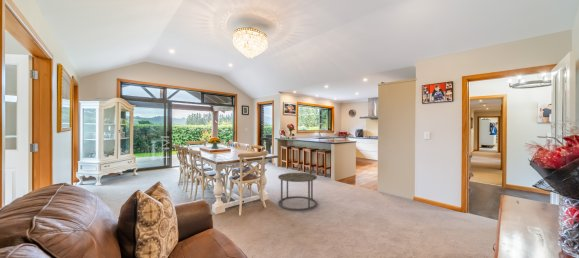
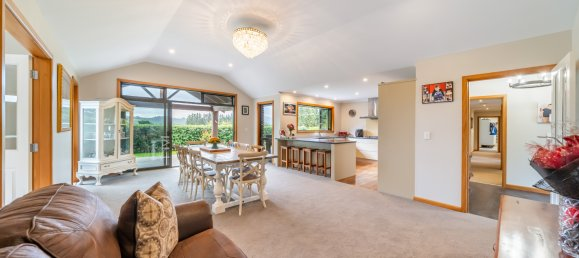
- side table (297, 196)
